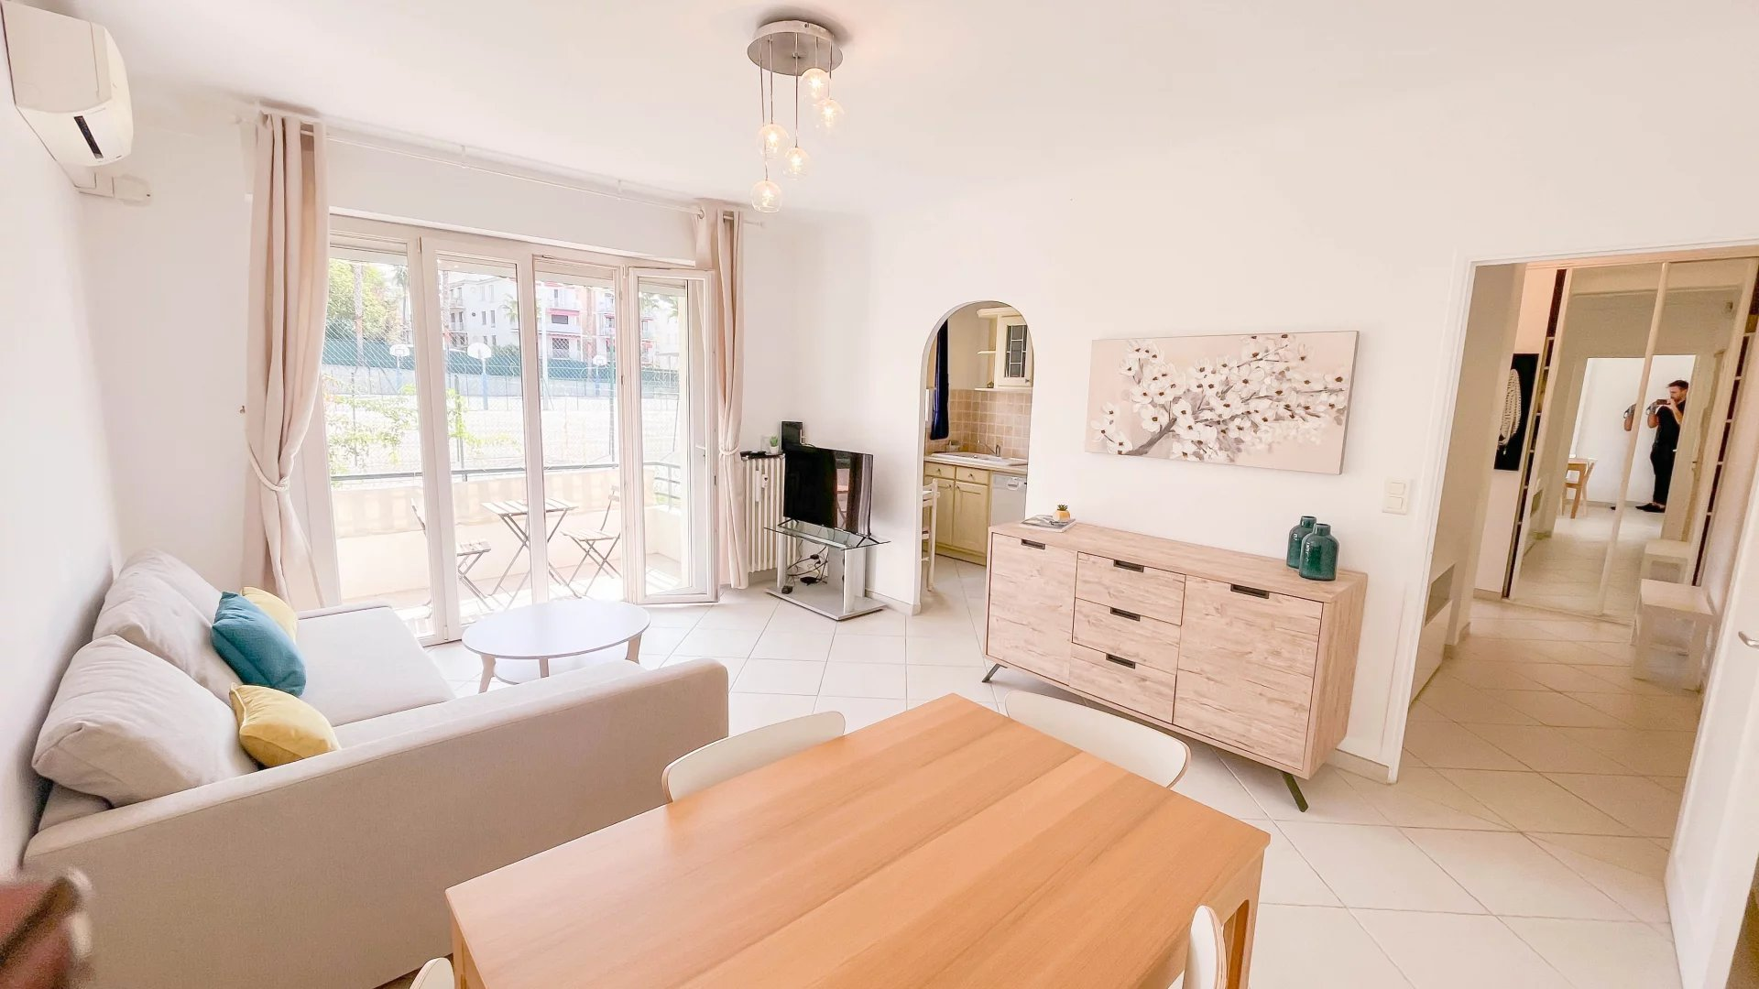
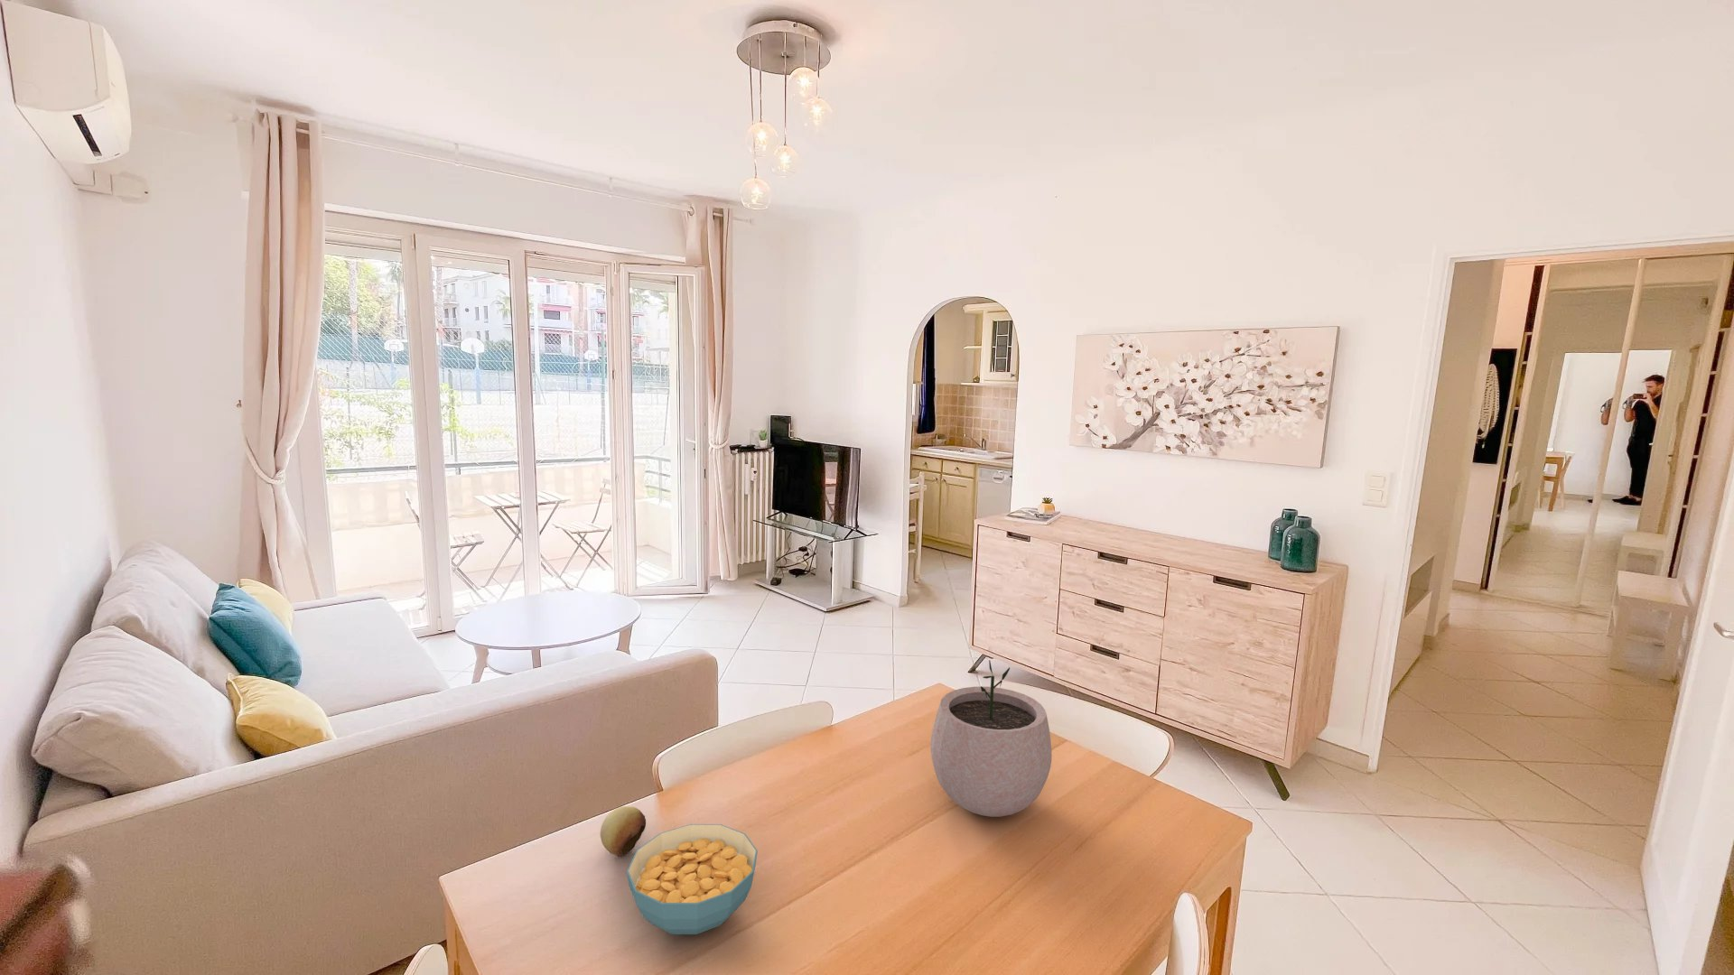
+ cereal bowl (693, 888)
+ plant pot (991, 735)
+ fruit (623, 831)
